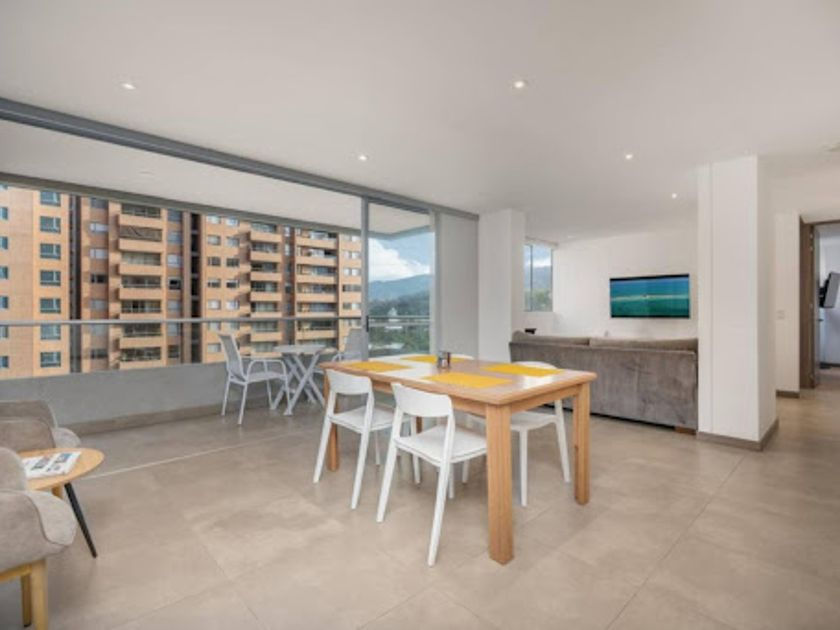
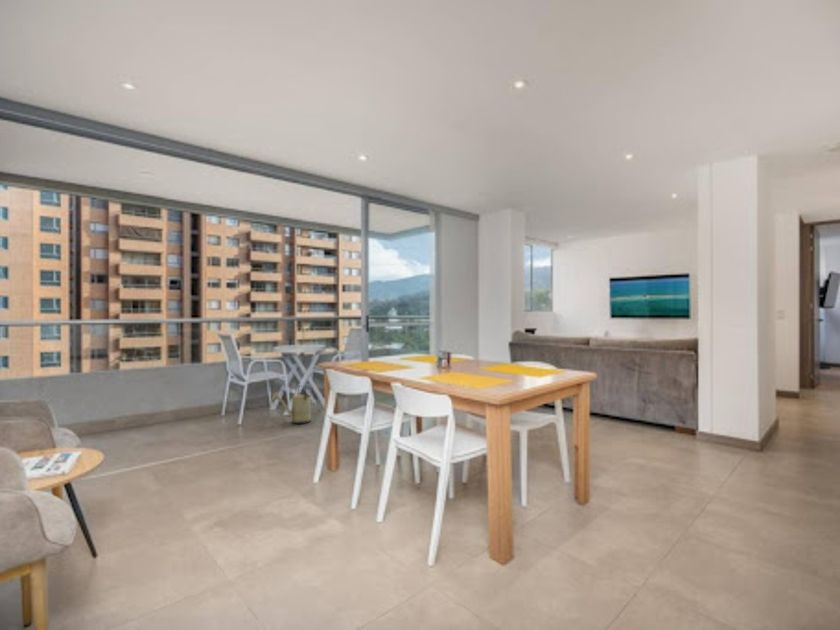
+ watering can (293, 405)
